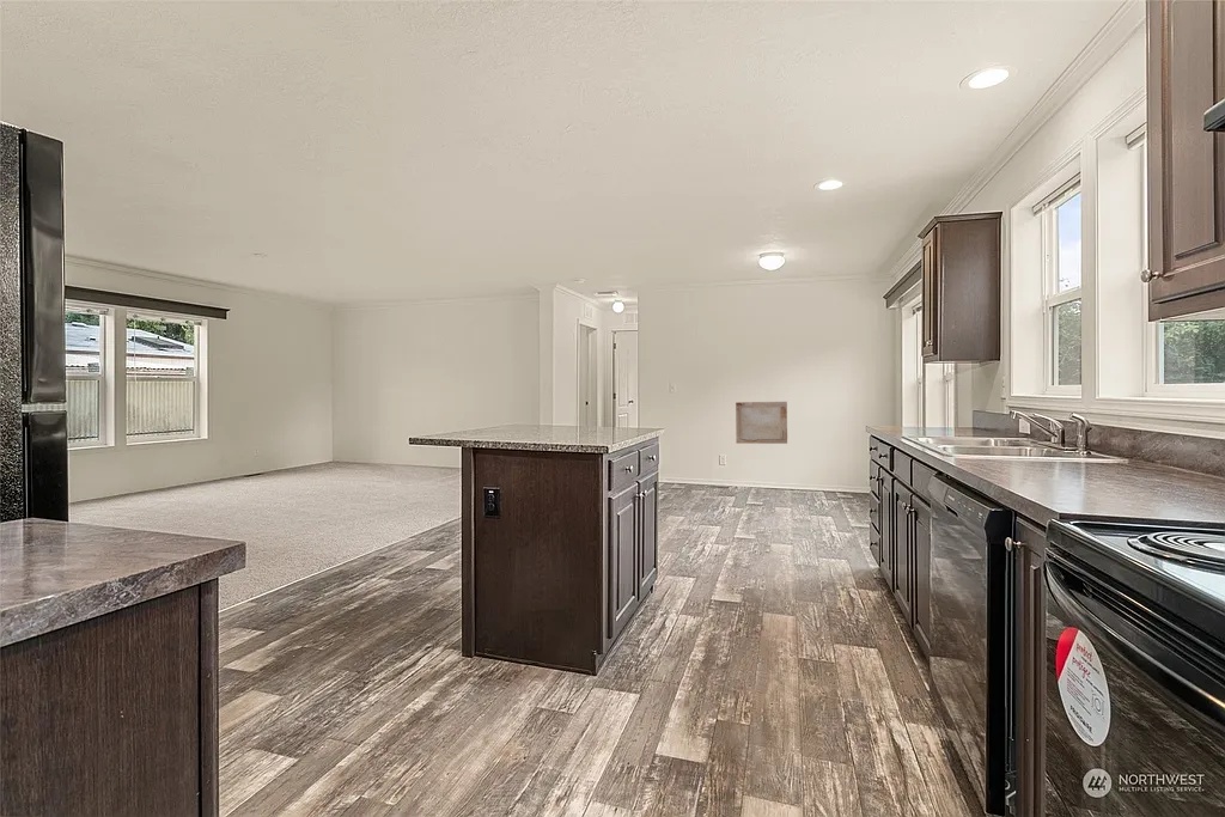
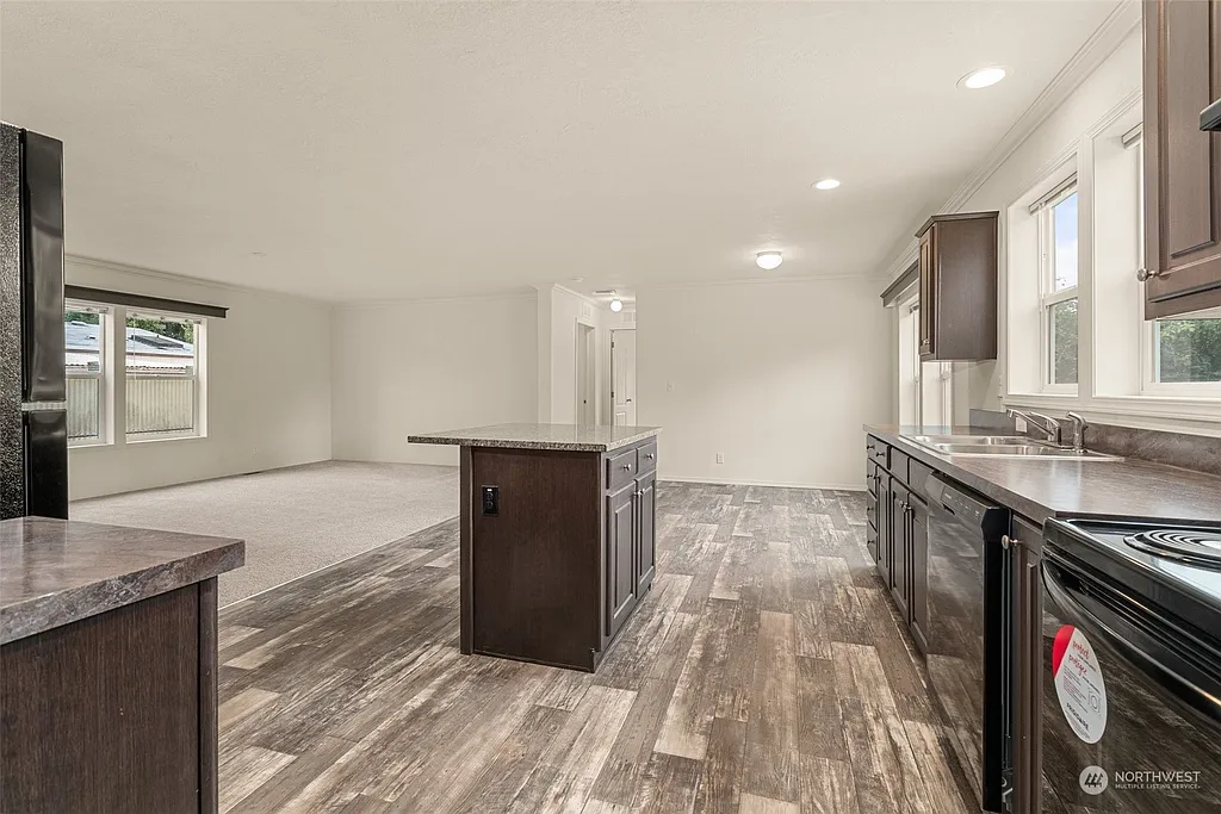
- stone plaque (761, 422)
